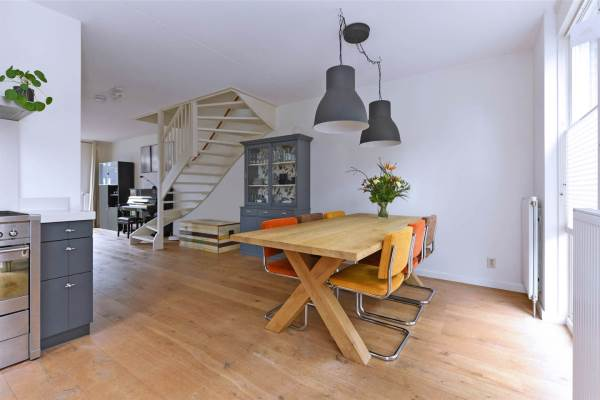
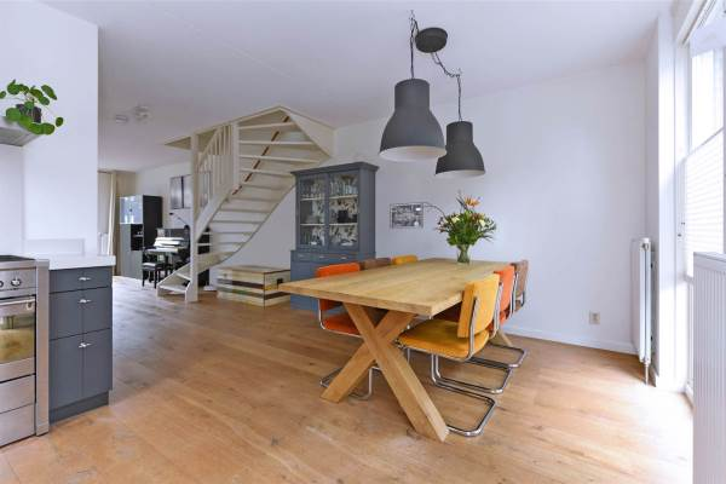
+ wall art (405, 215)
